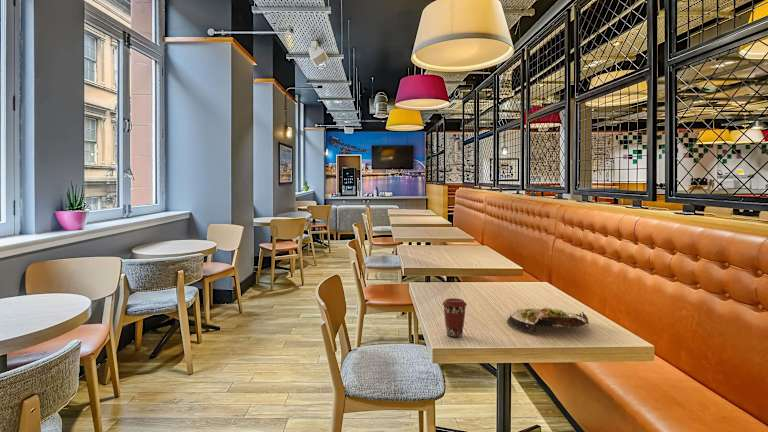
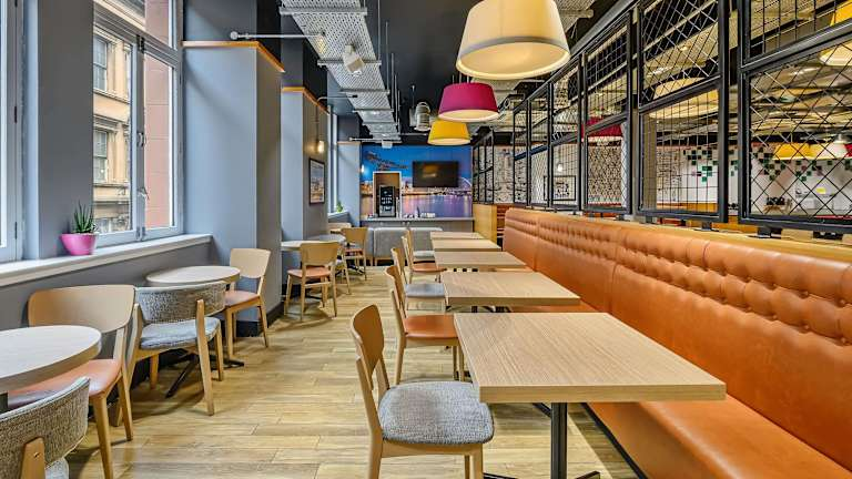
- coffee cup (454, 317)
- salad plate (545, 315)
